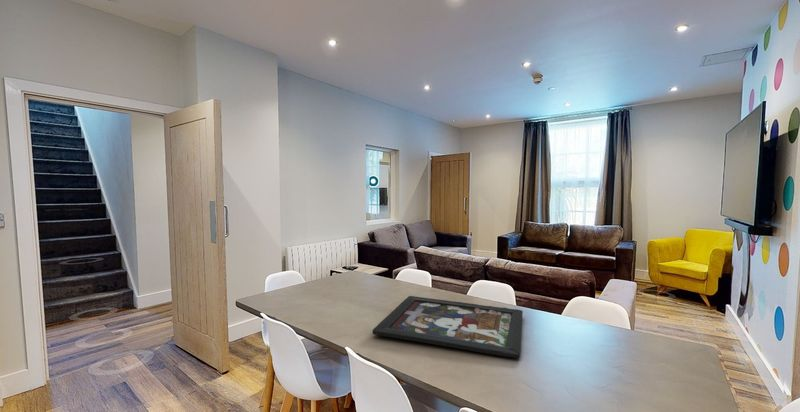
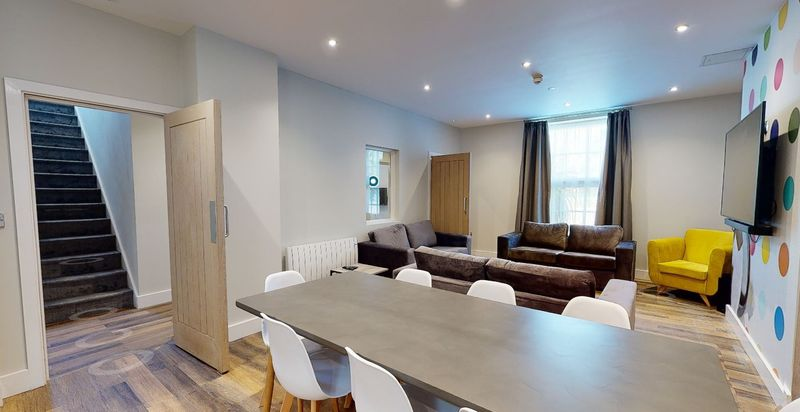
- board game (452, 322)
